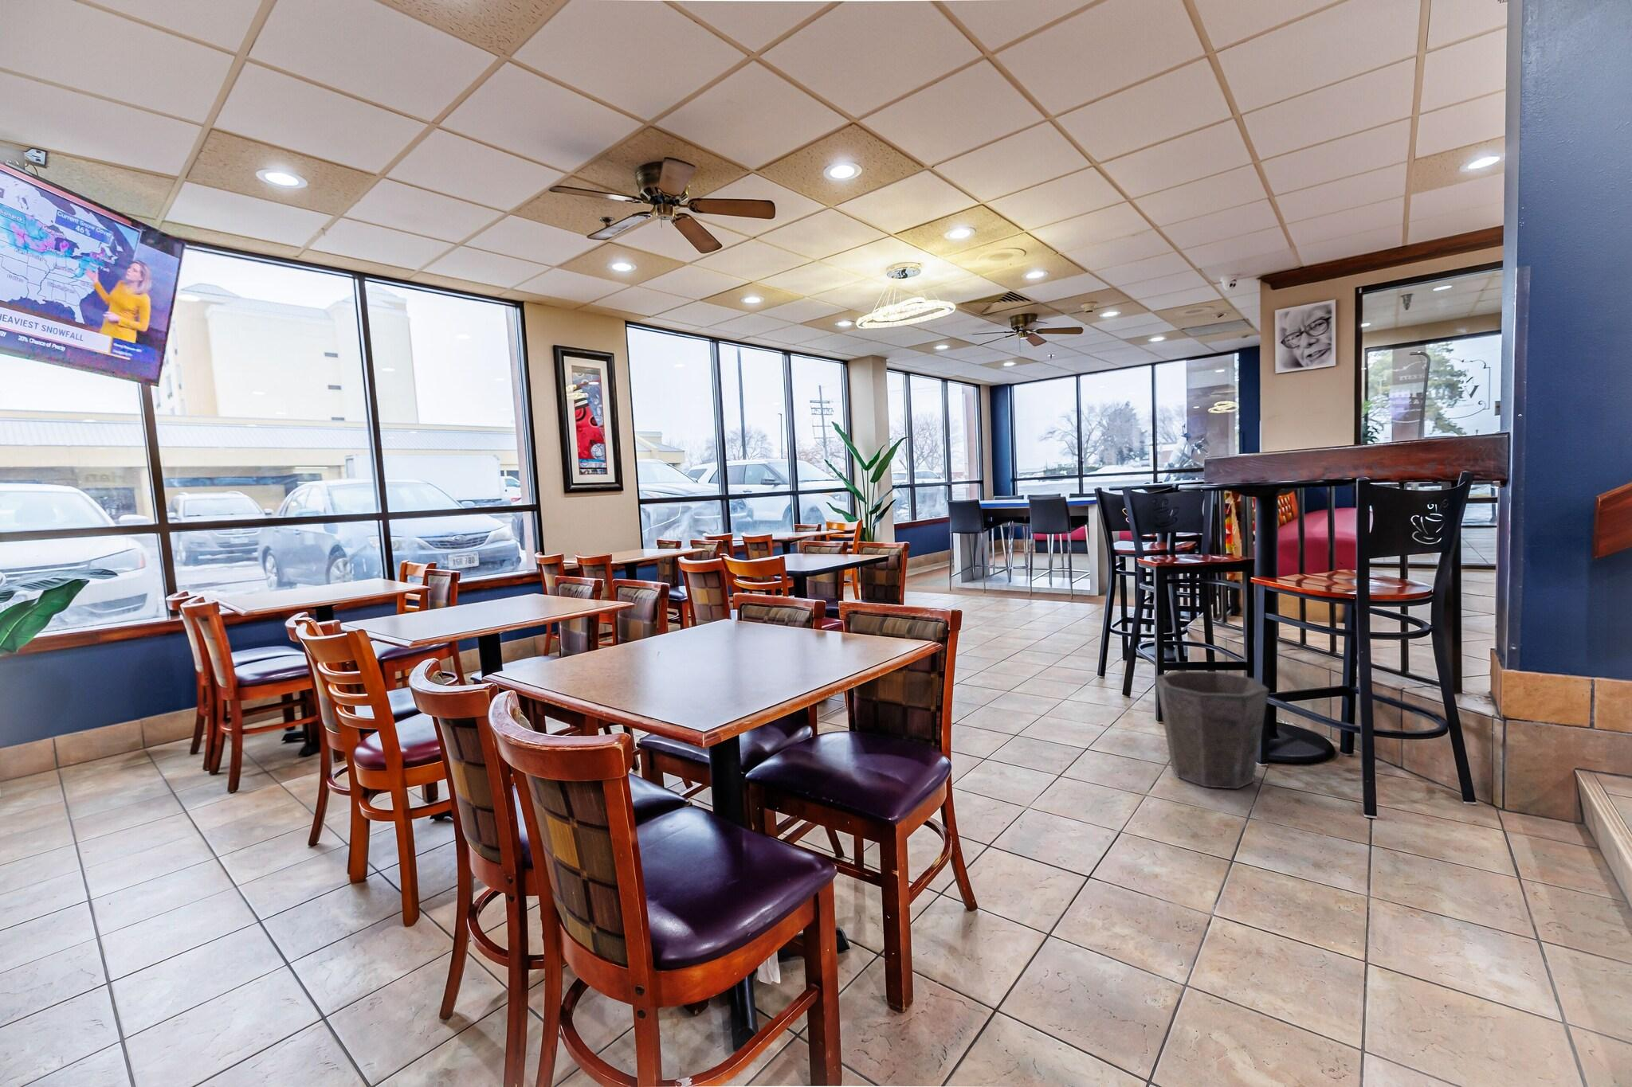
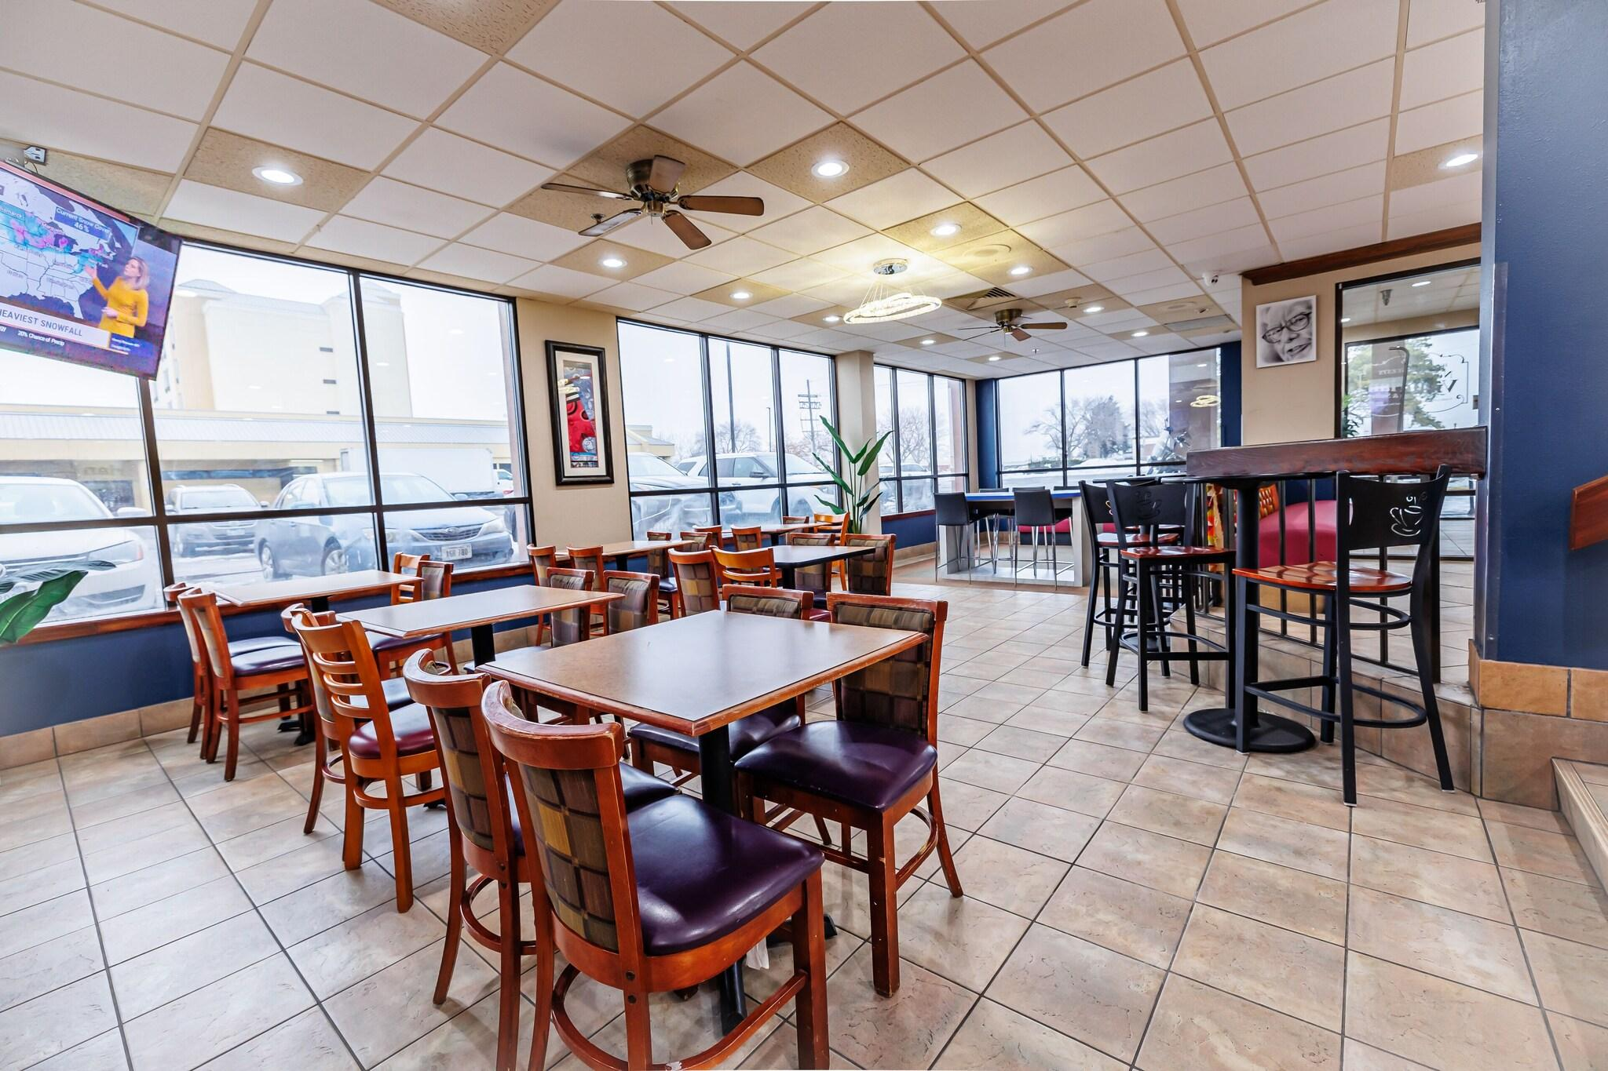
- waste bin (1210, 728)
